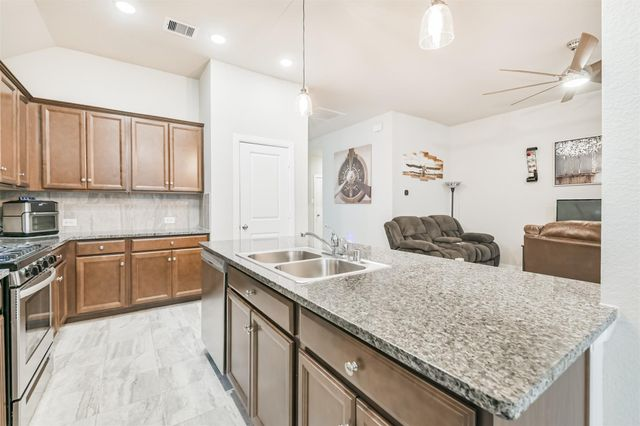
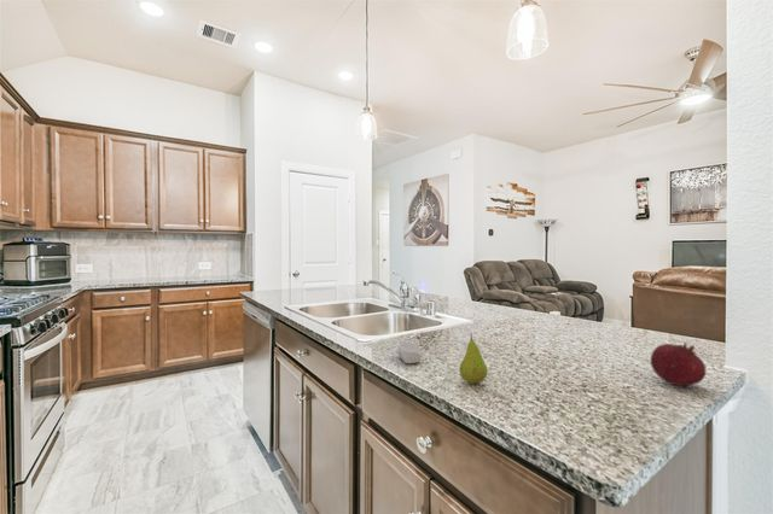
+ fruit (472, 357)
+ soap bar (408, 351)
+ fruit (676, 363)
